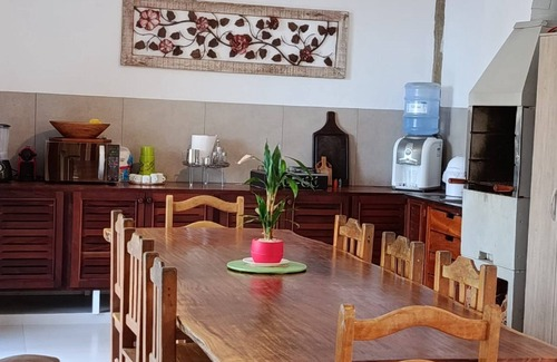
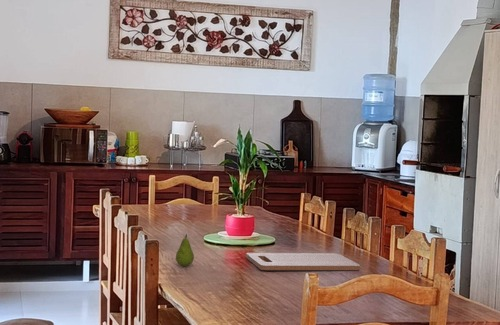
+ cutting board (301, 261)
+ fruit (185, 249)
